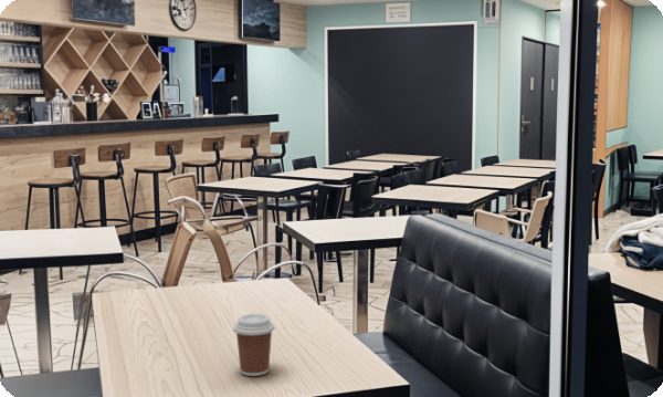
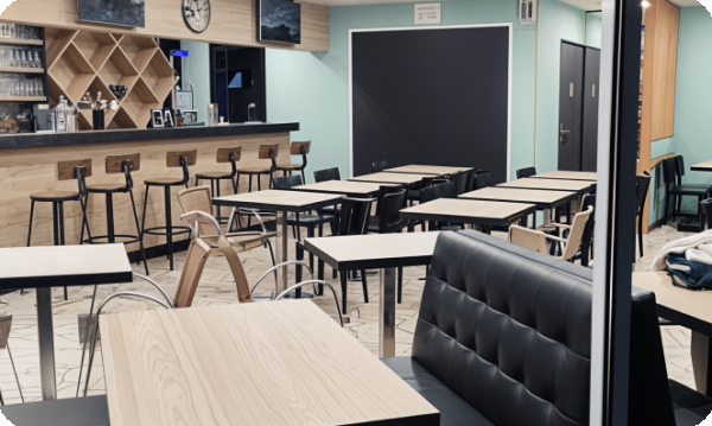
- coffee cup (254, 344)
